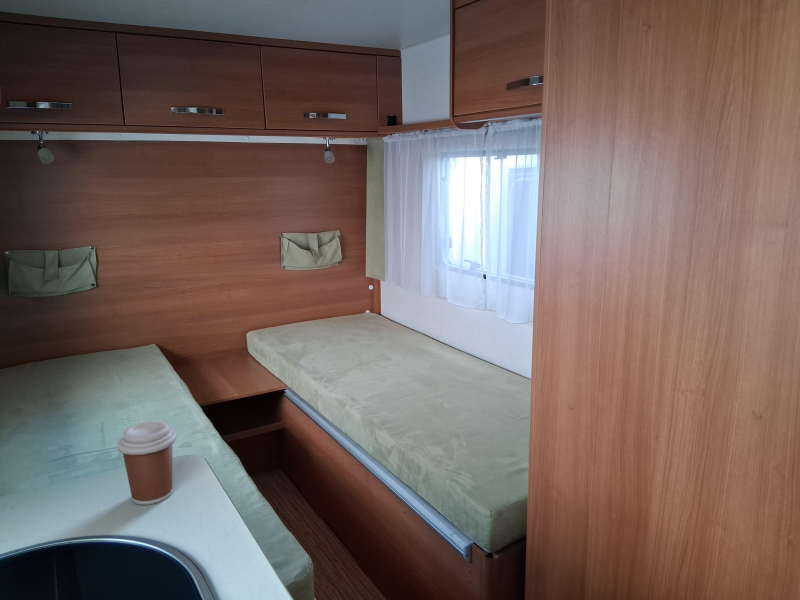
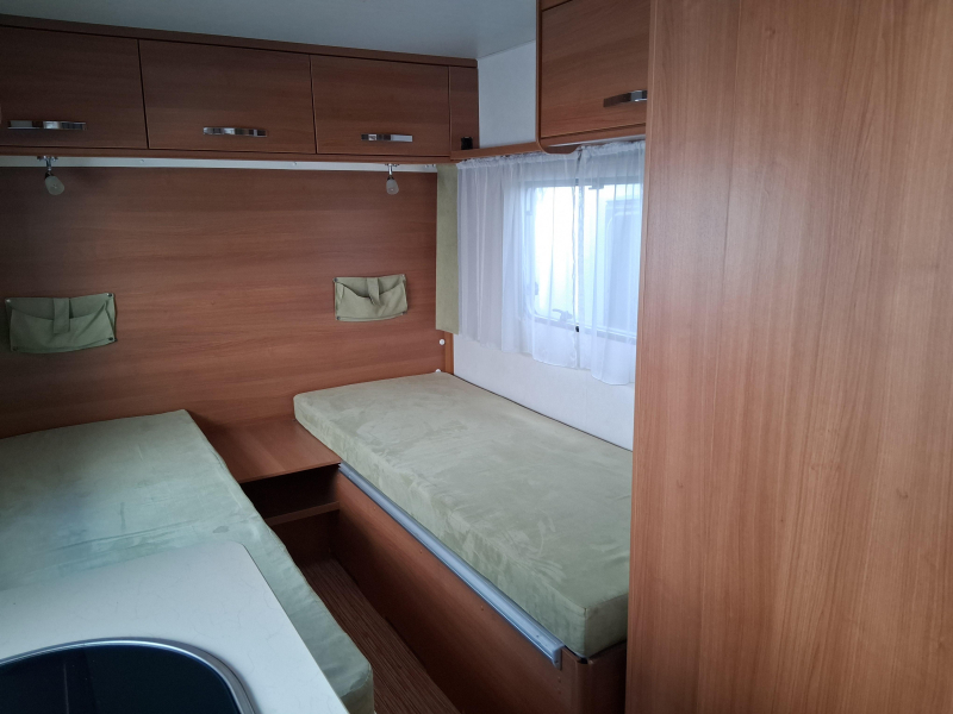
- coffee cup (149, 462)
